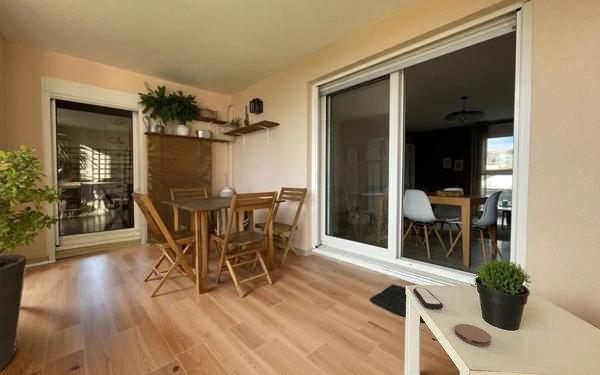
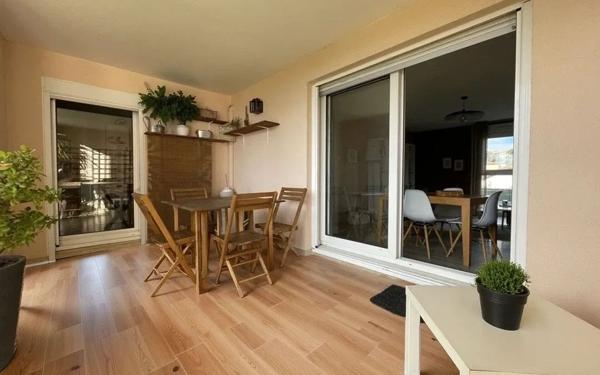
- remote control (426, 297)
- coaster (472, 334)
